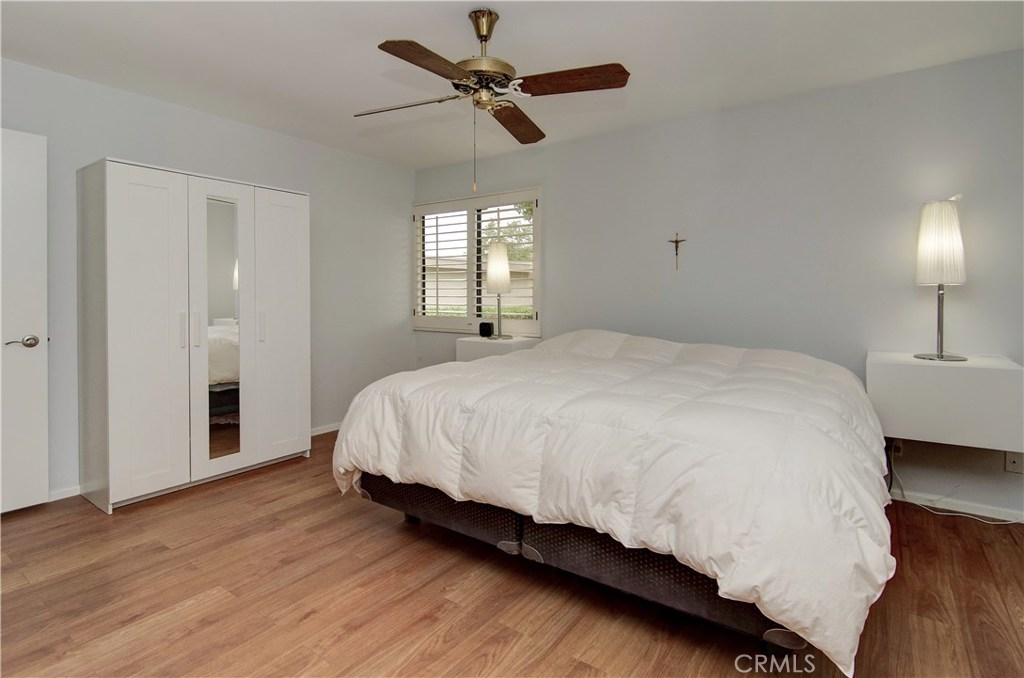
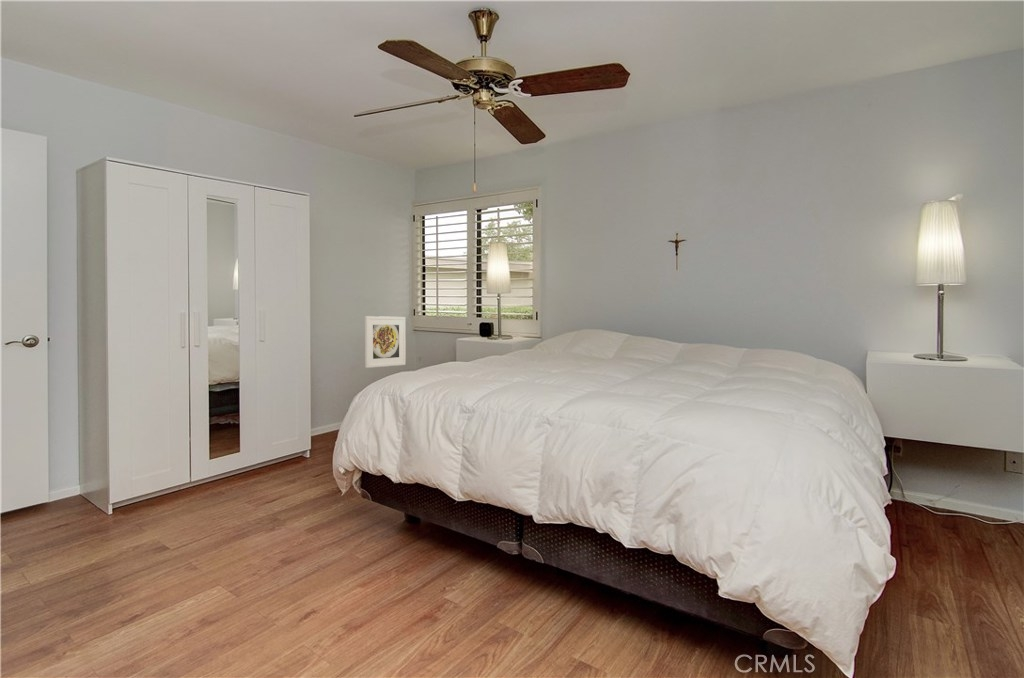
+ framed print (385, 341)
